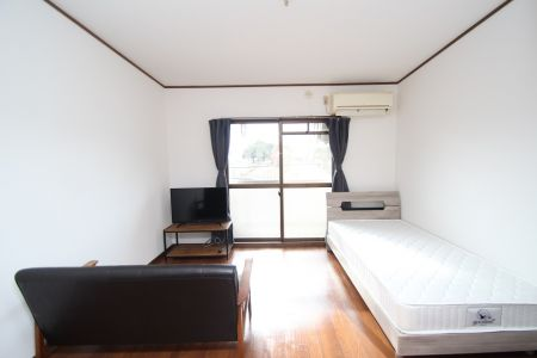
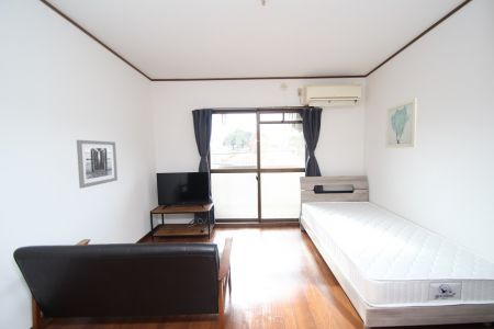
+ wall art (99, 162)
+ wall art (398, 125)
